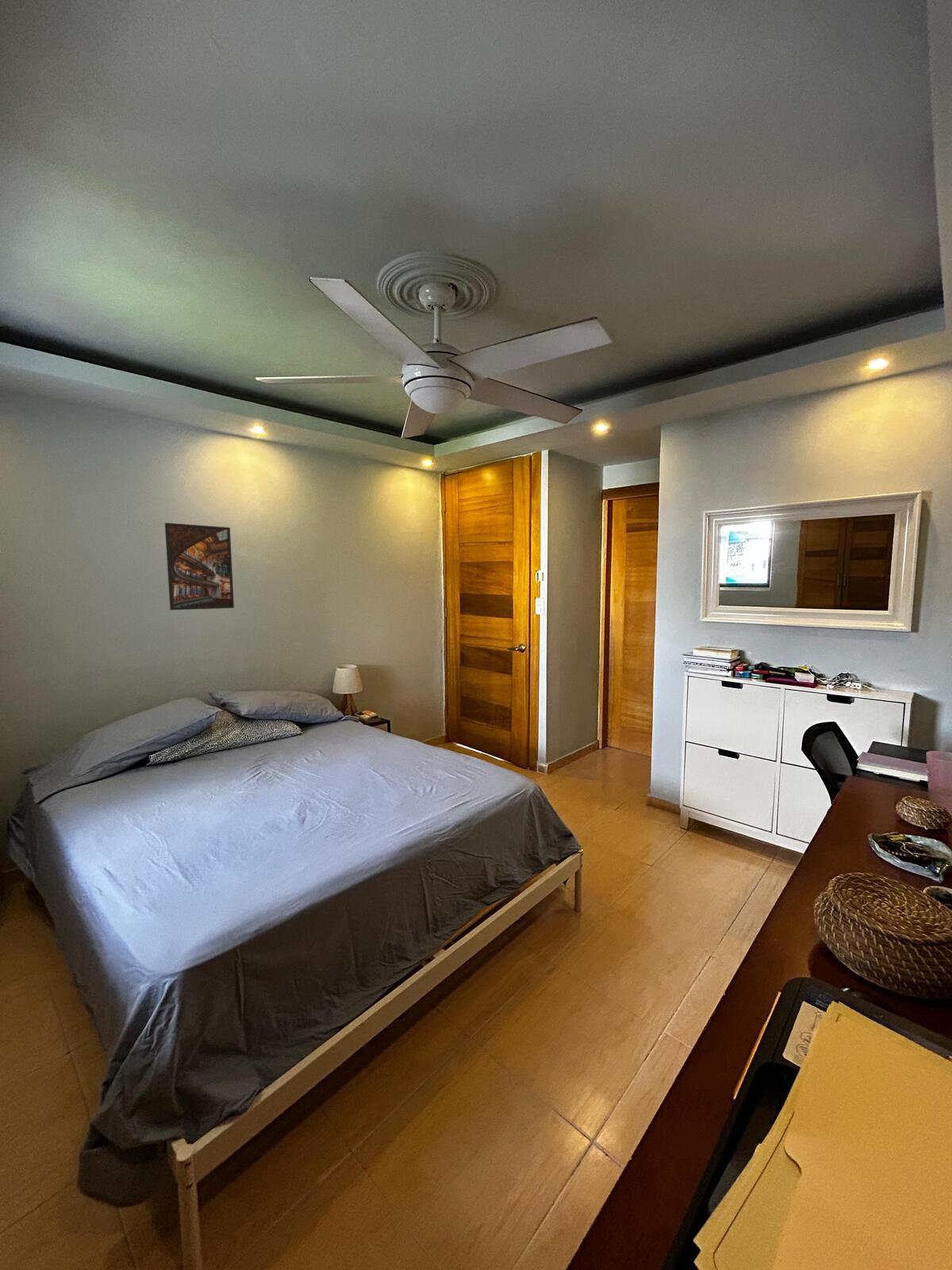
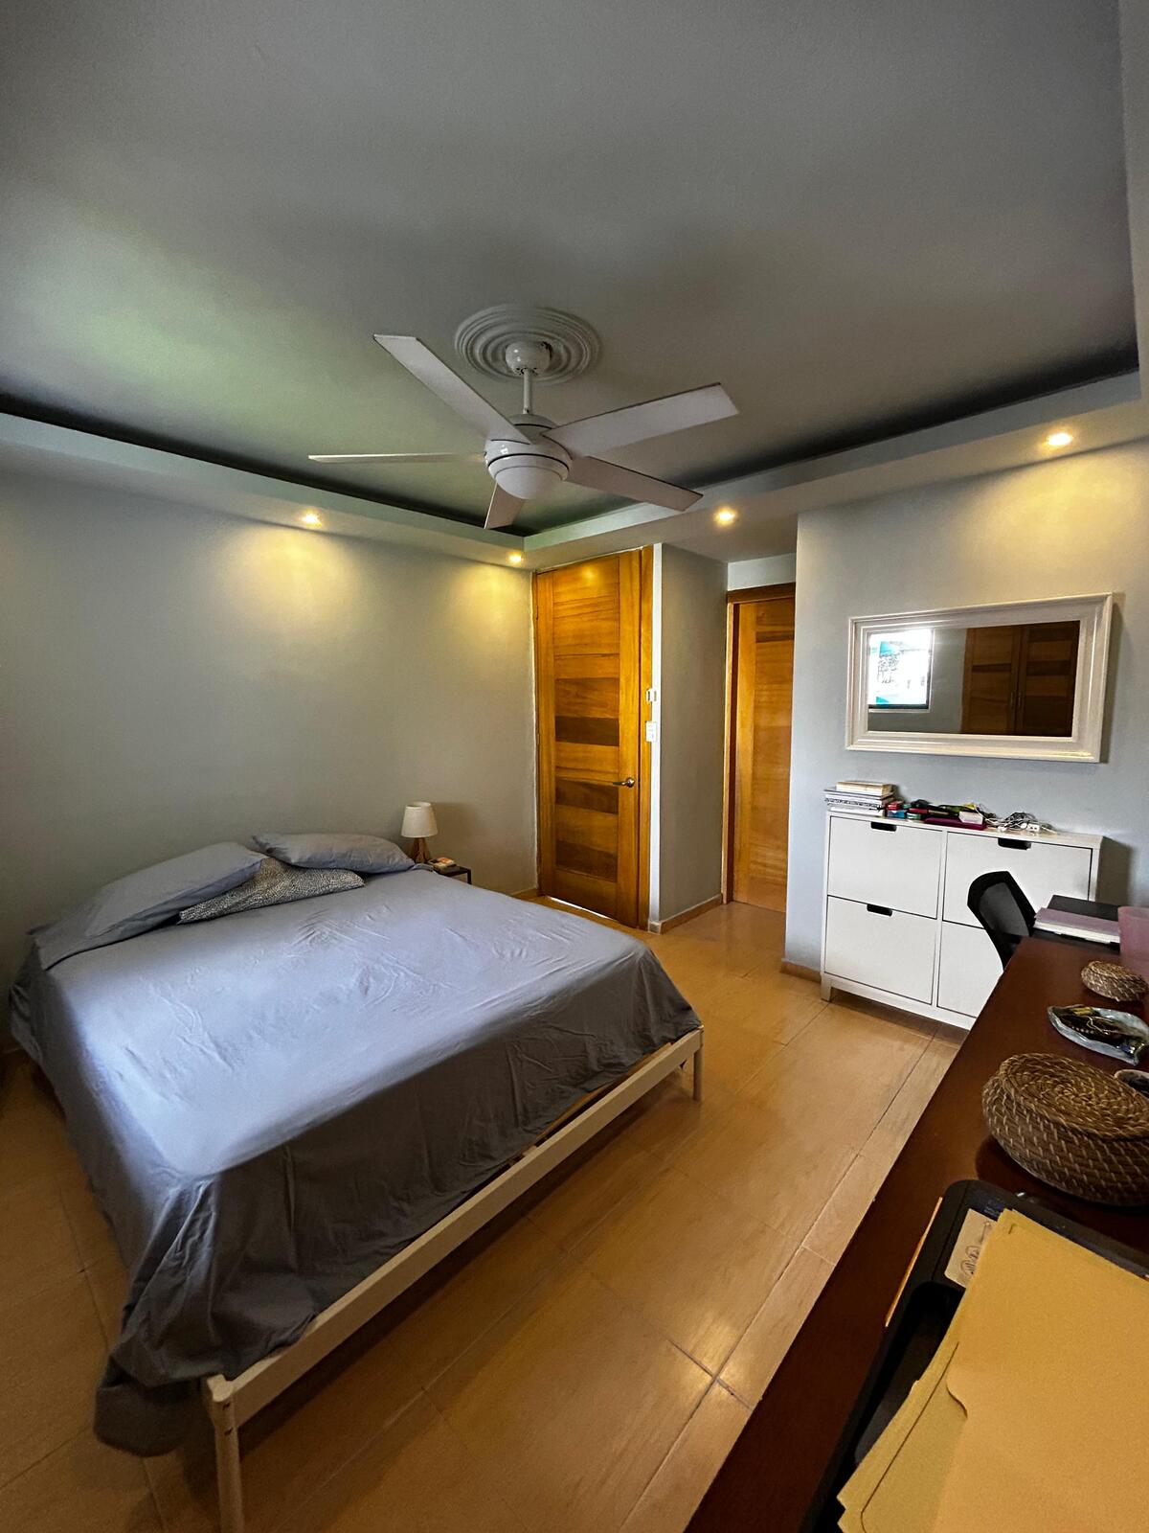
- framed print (201, 567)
